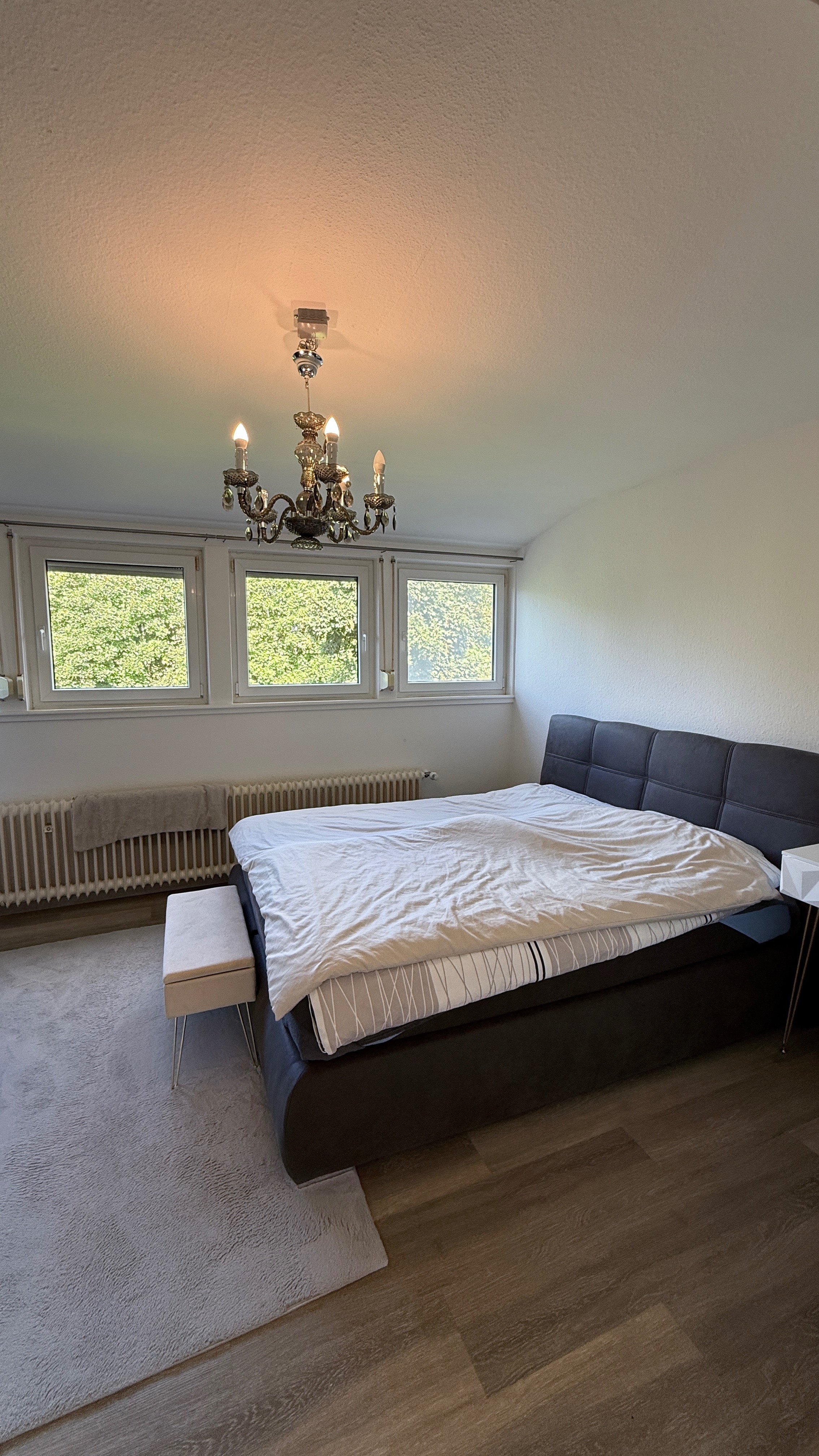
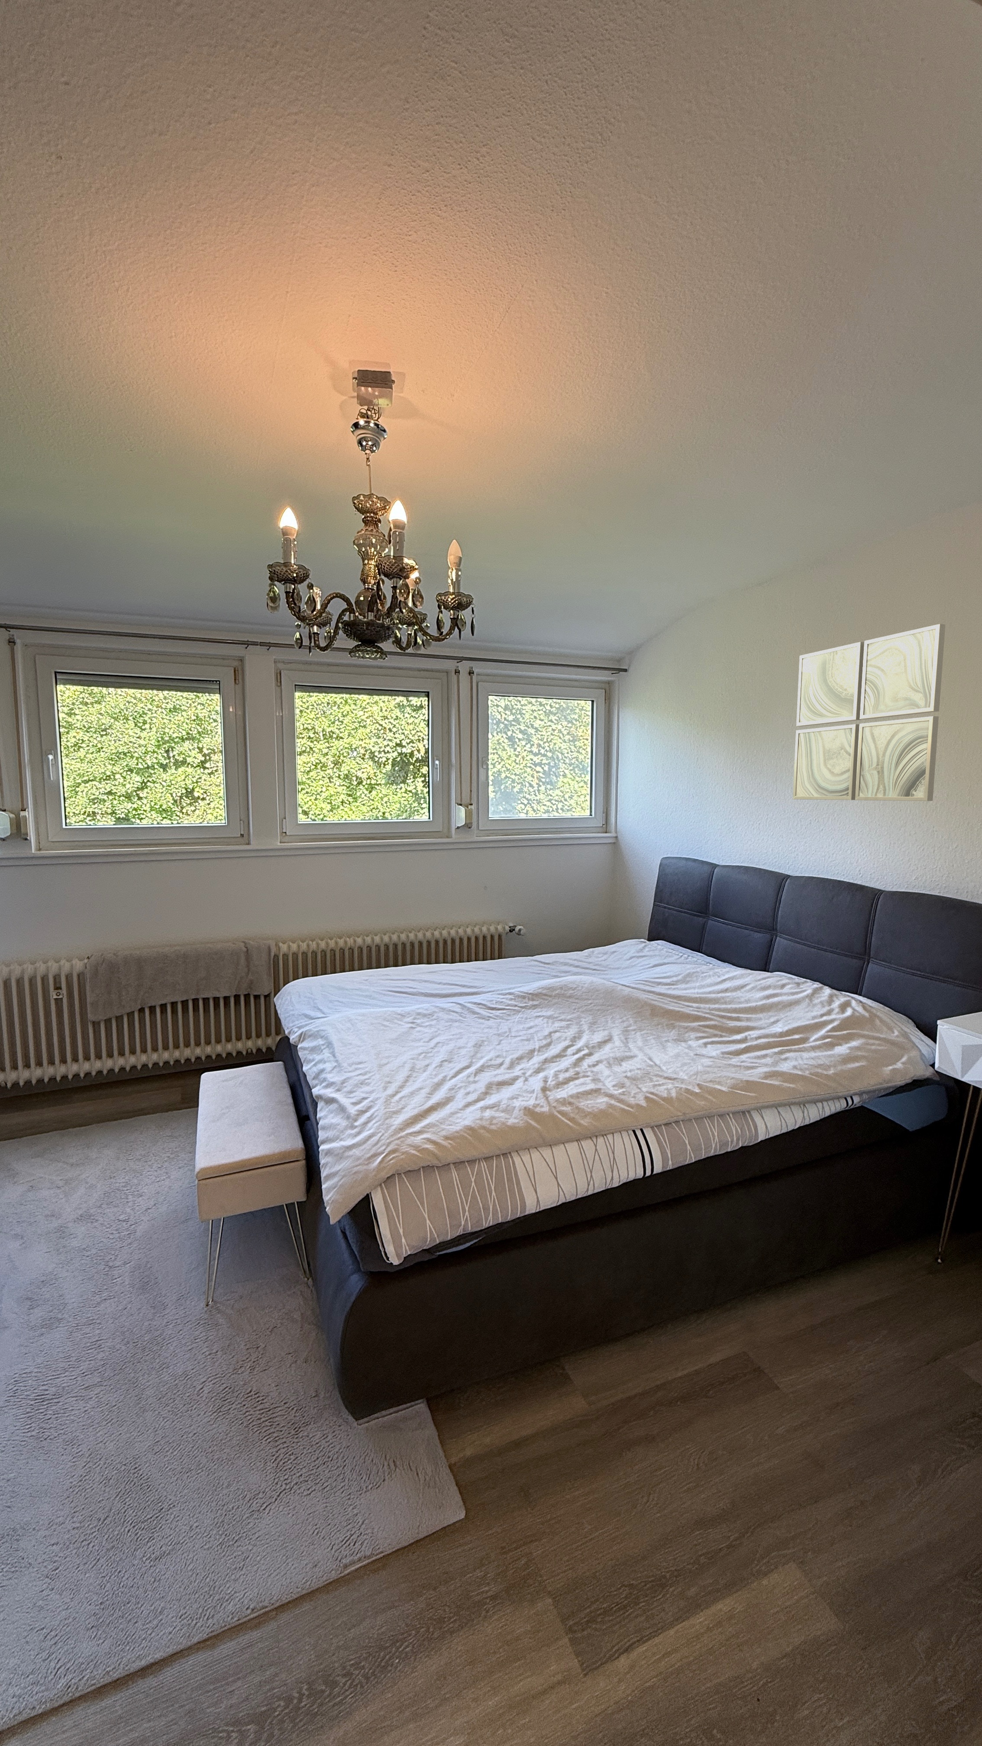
+ wall art (860, 720)
